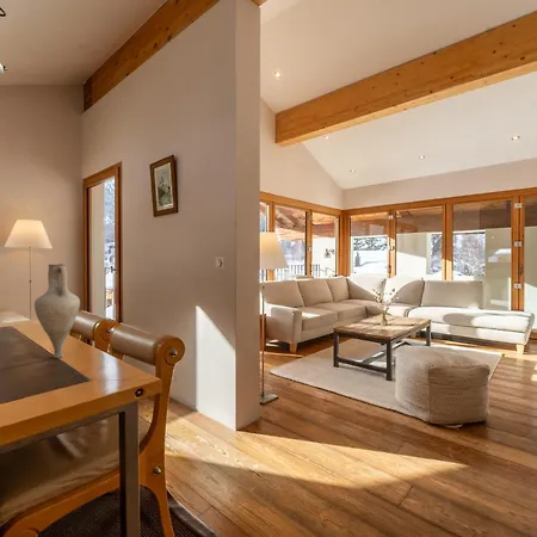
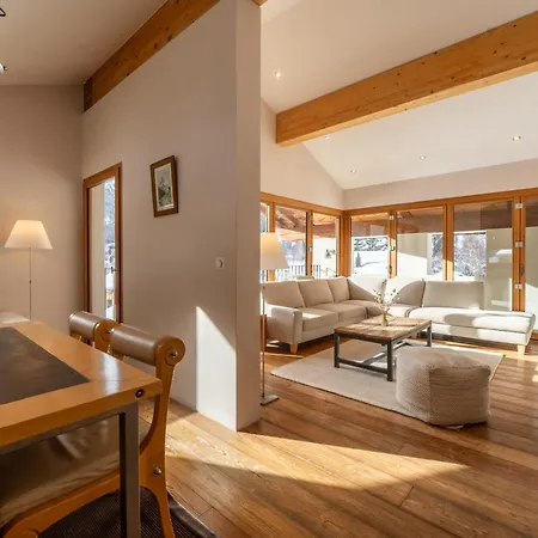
- vase (57, 310)
